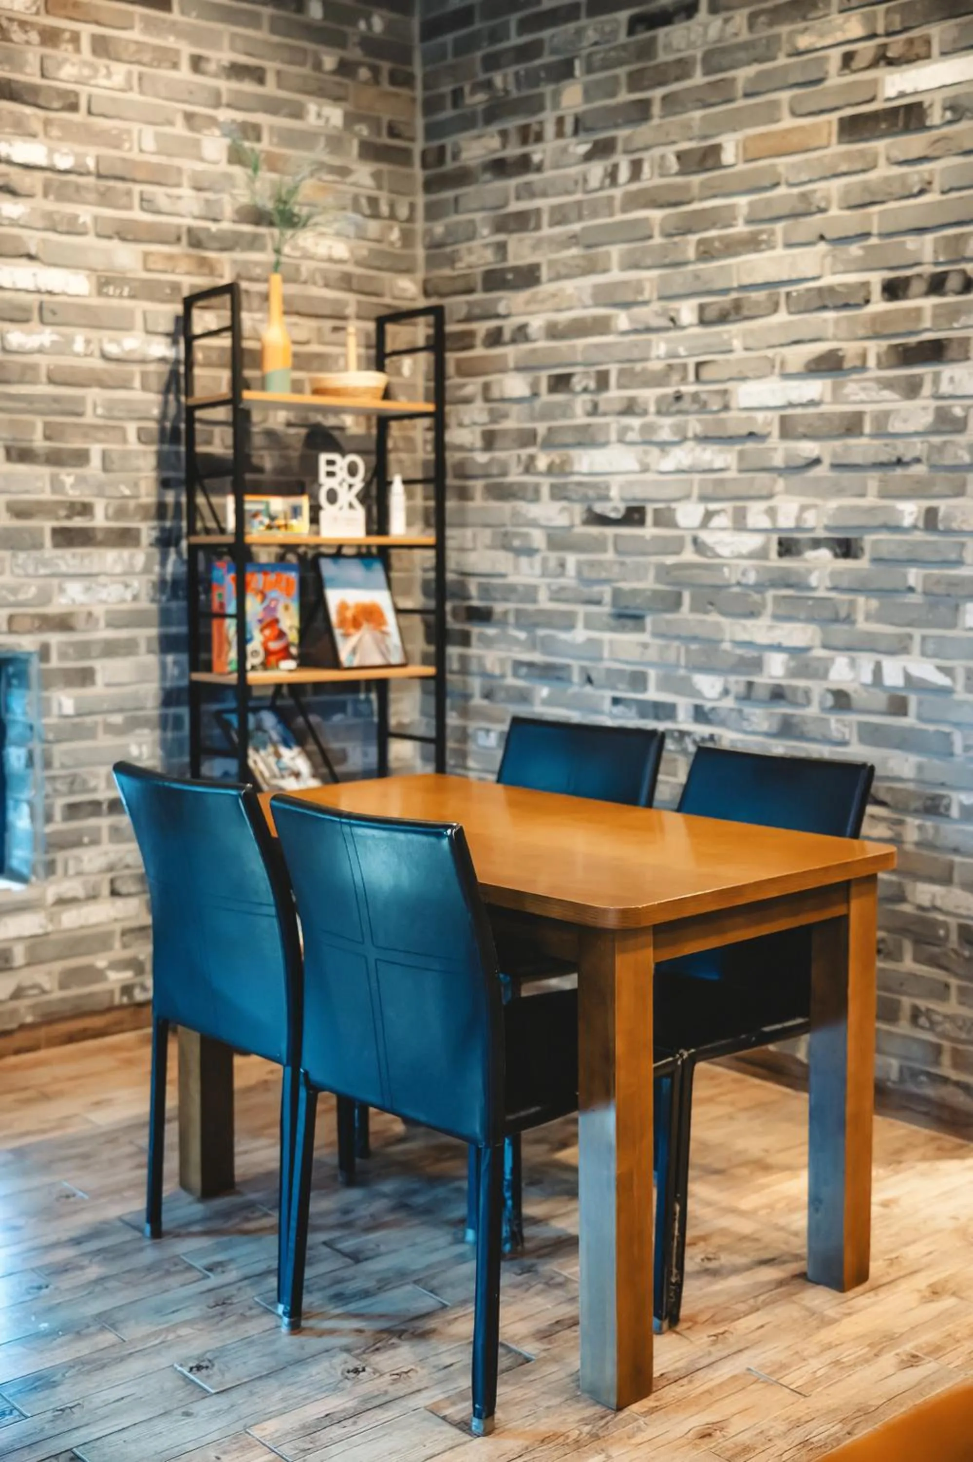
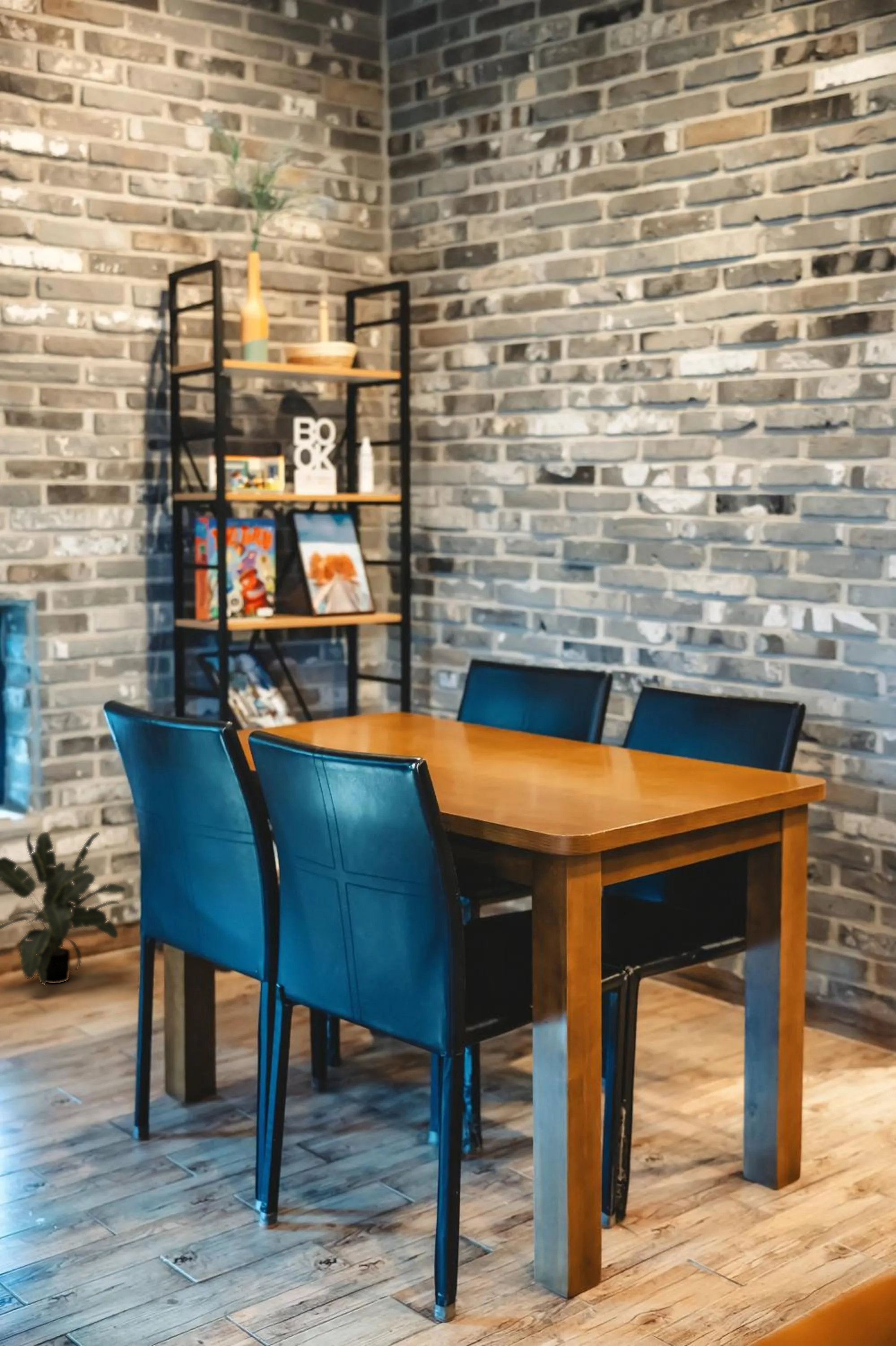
+ potted plant (57, 908)
